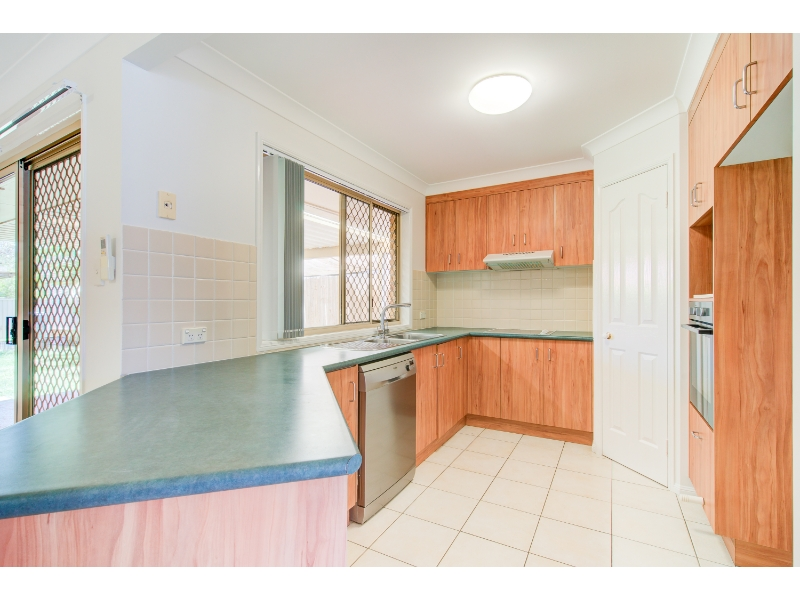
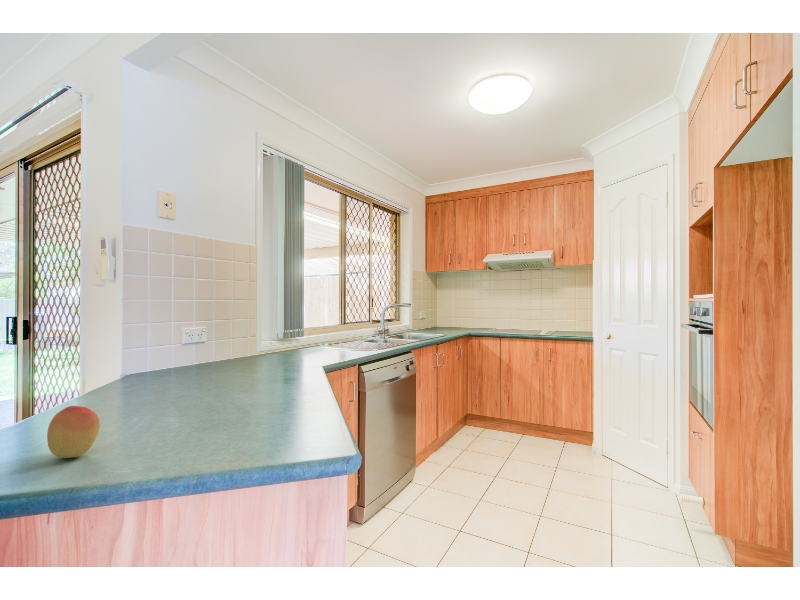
+ fruit (73, 430)
